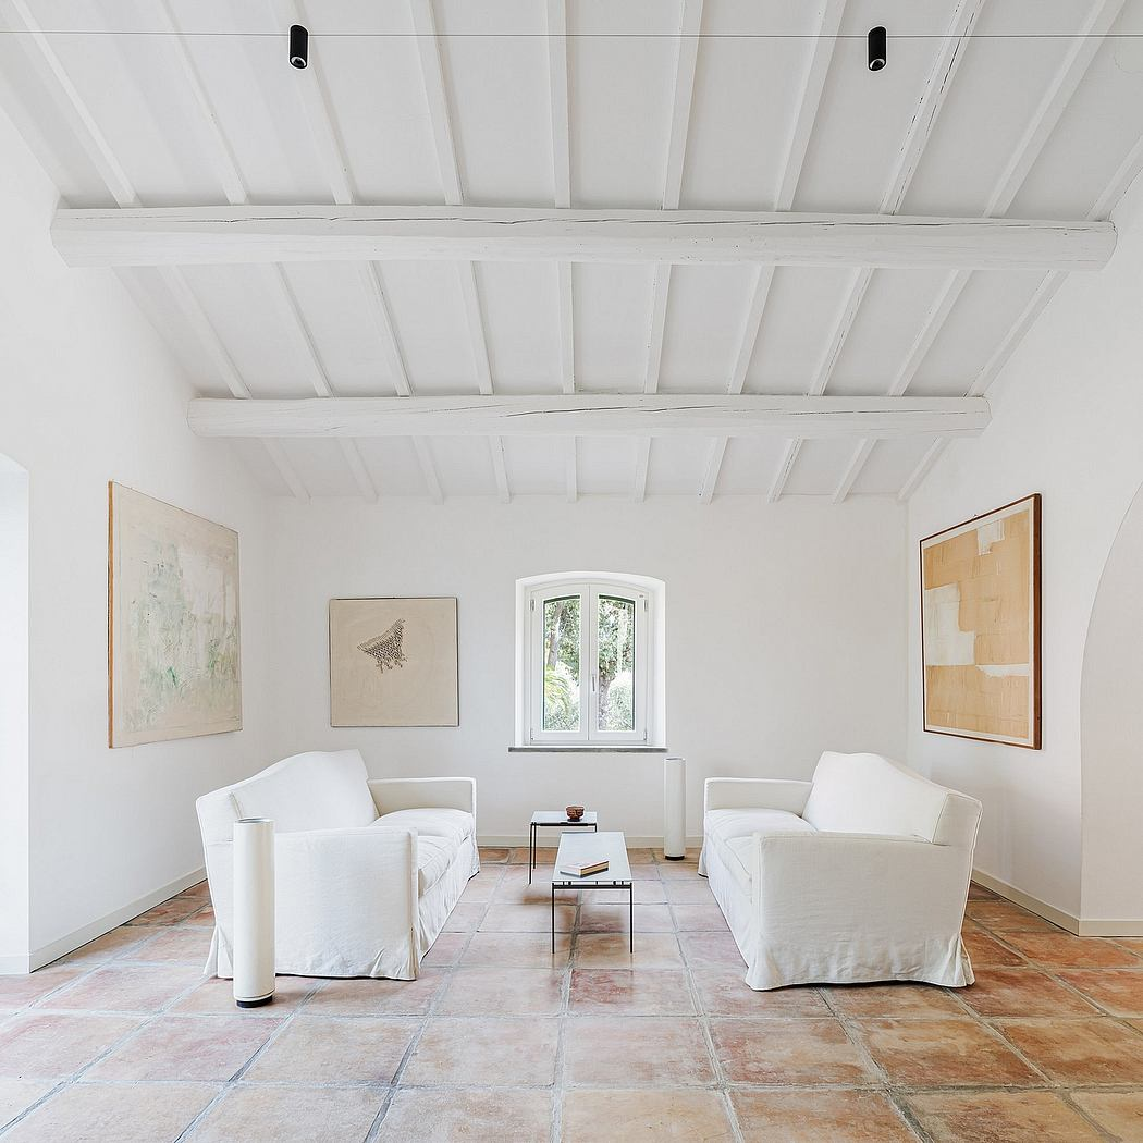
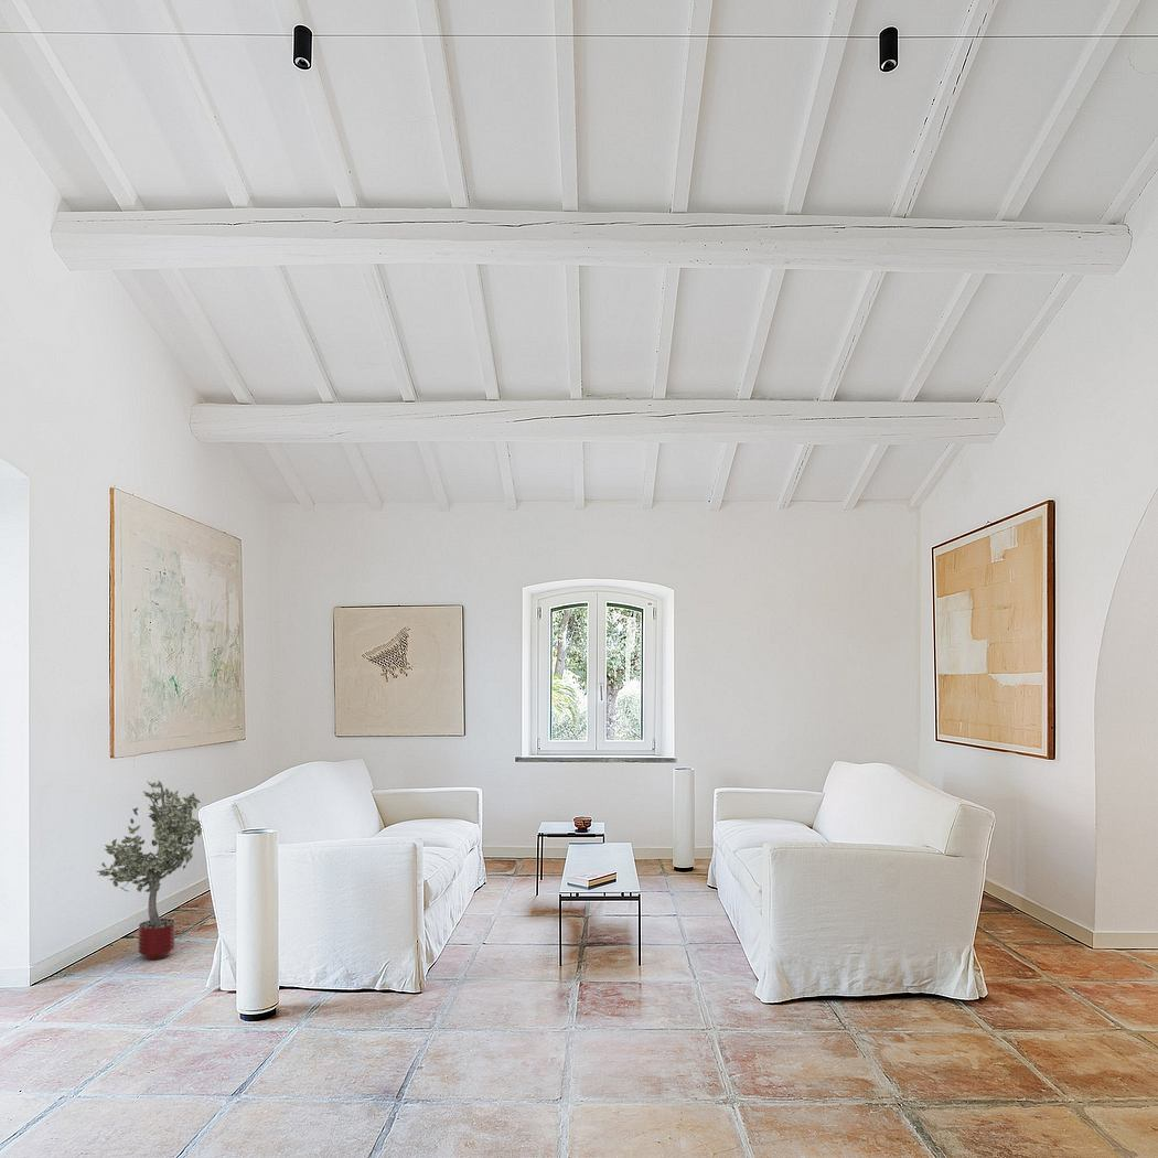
+ potted tree (147, 869)
